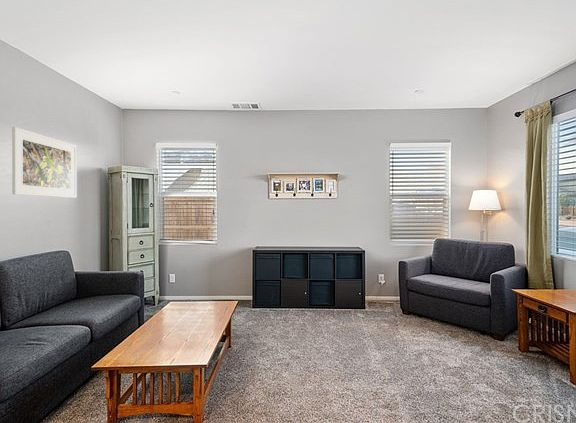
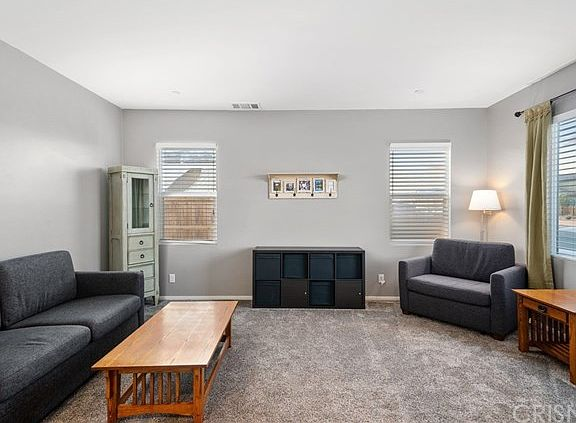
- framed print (48, 166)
